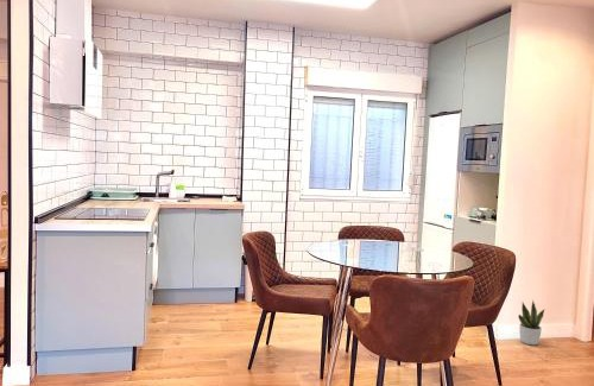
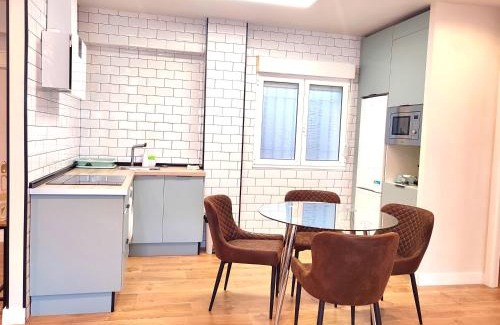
- potted plant (531, 319)
